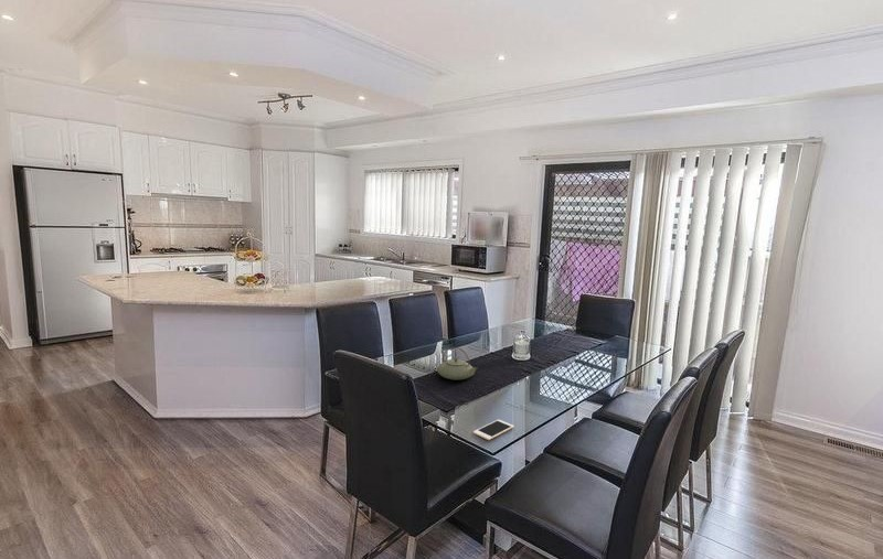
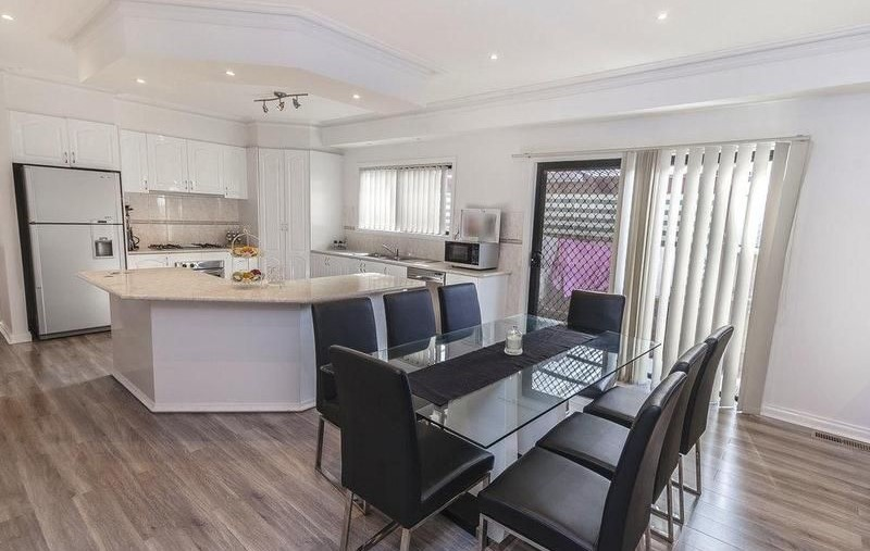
- teapot (458, 362)
- cell phone (493, 429)
